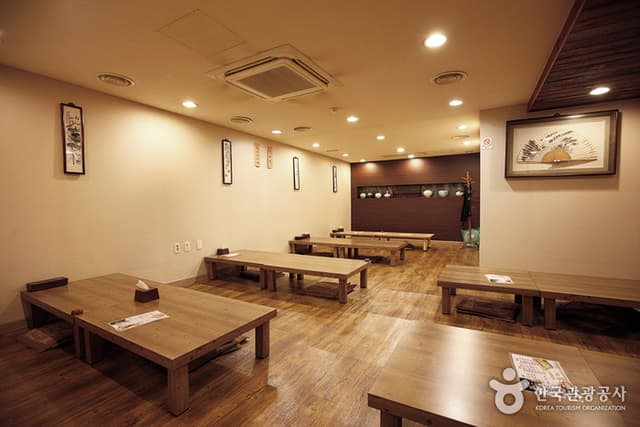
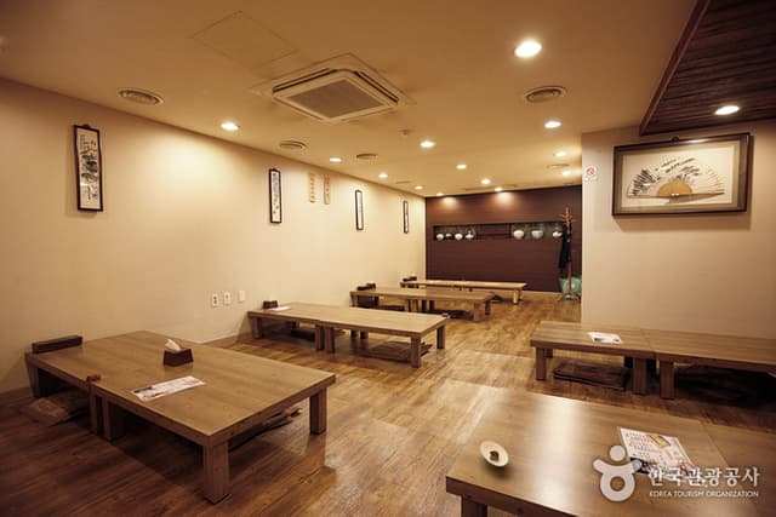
+ saucer (493, 455)
